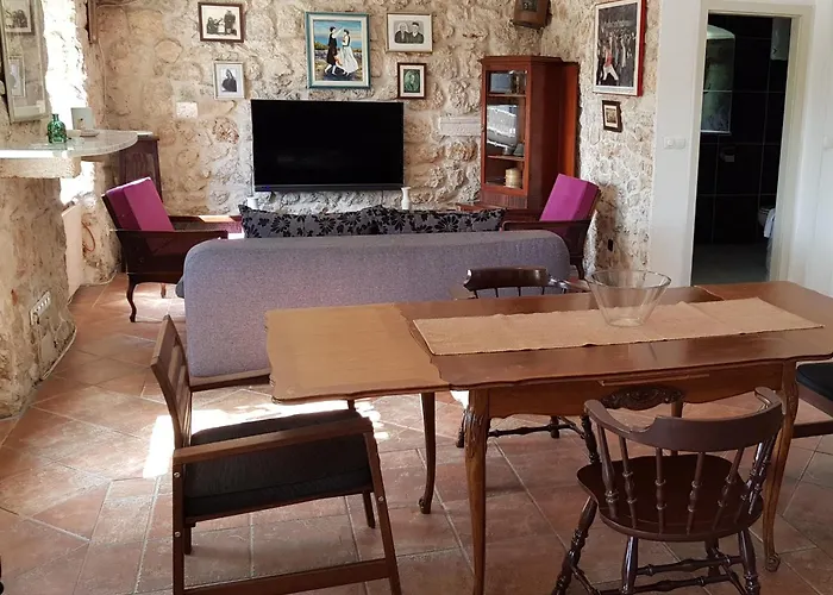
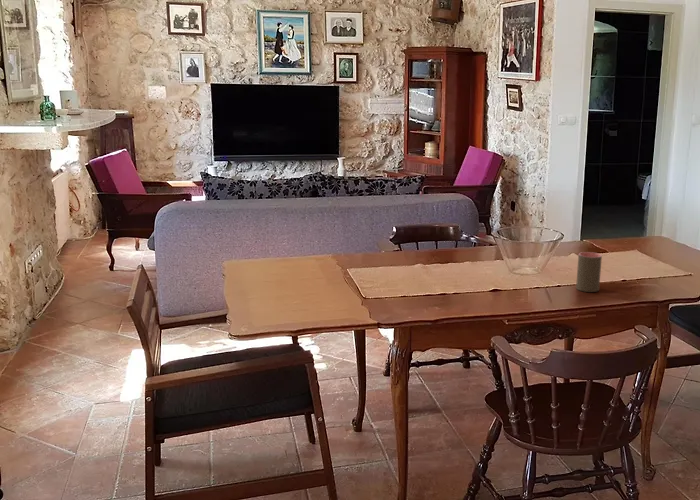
+ cup (588, 271)
